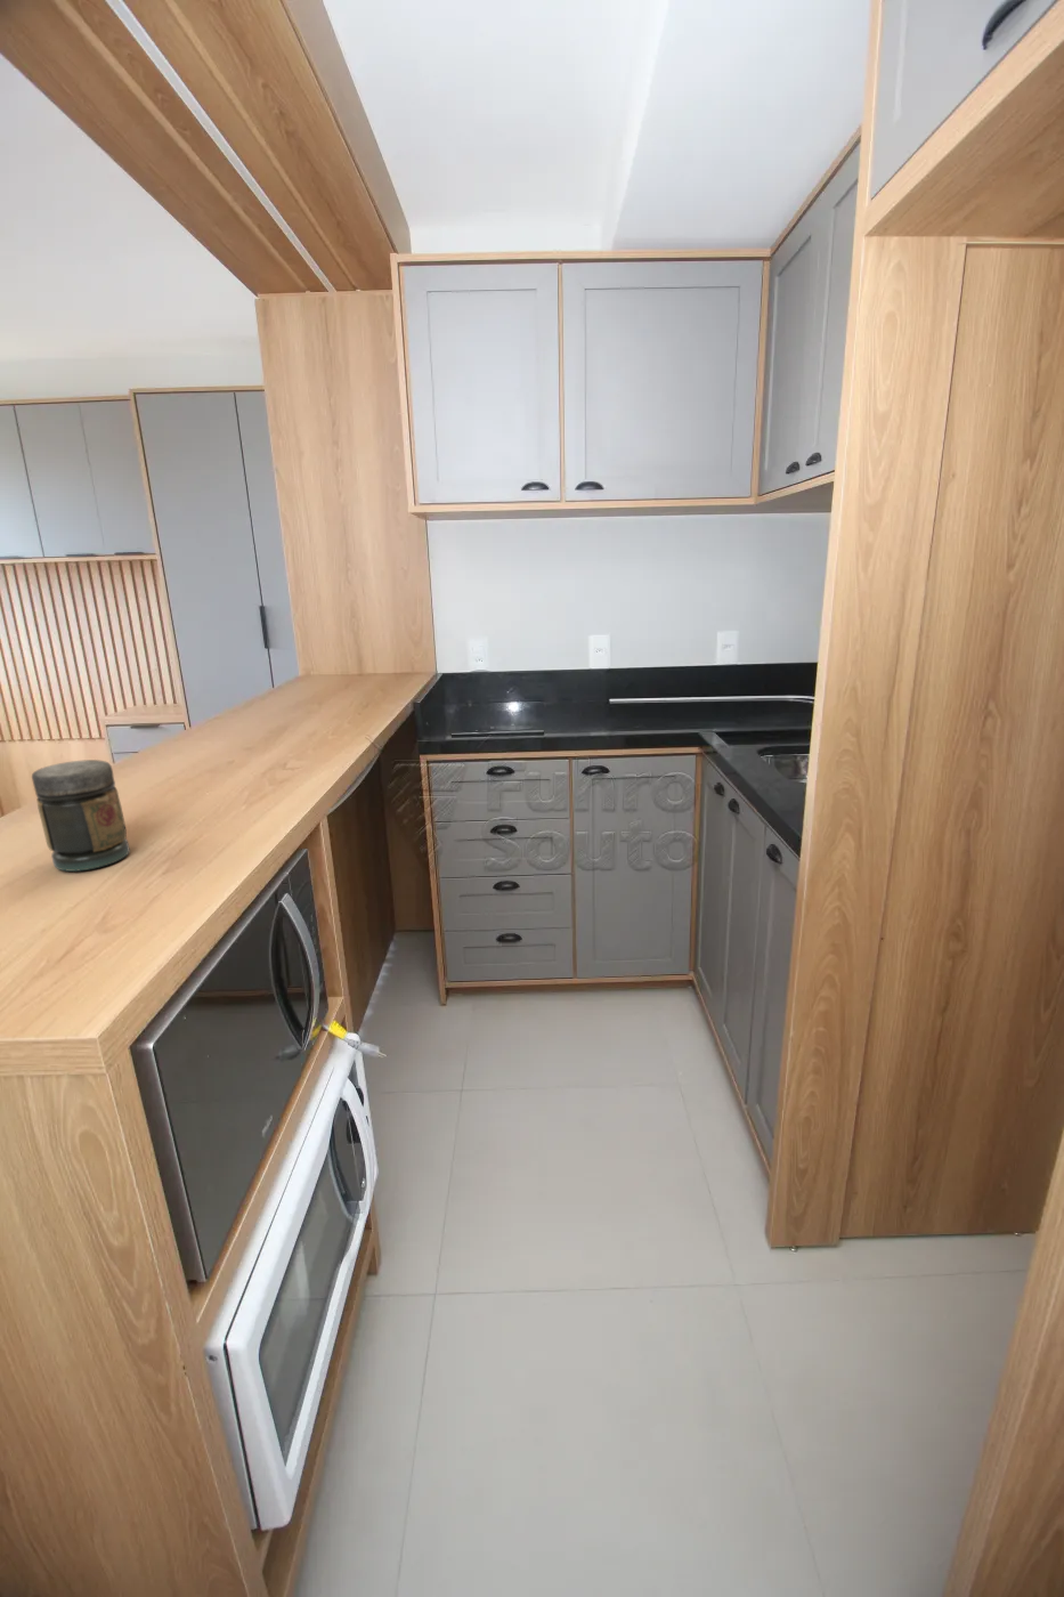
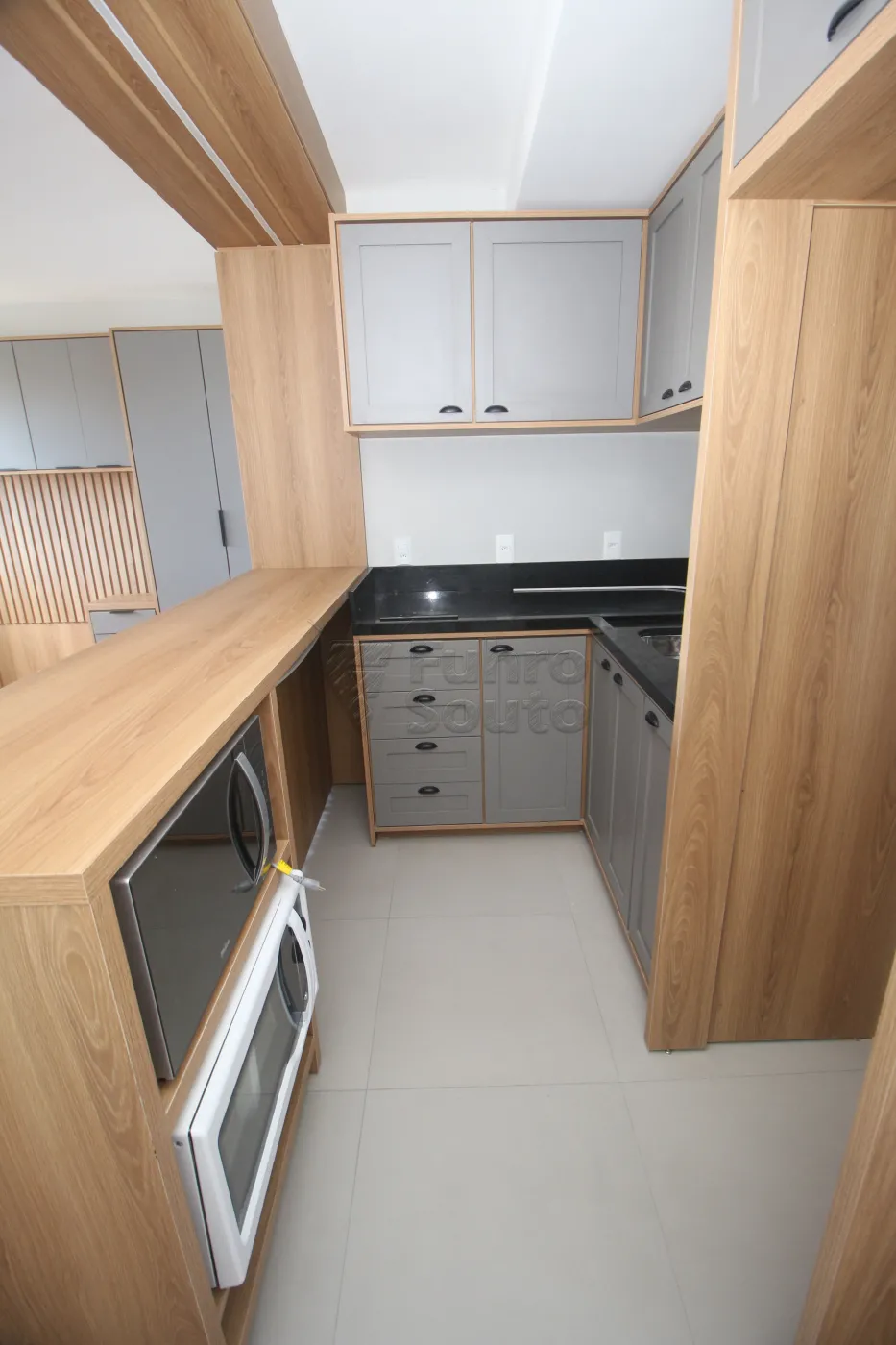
- jar (82, 813)
